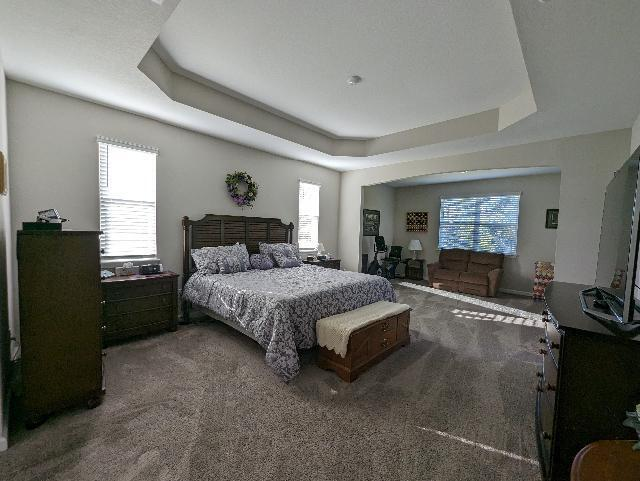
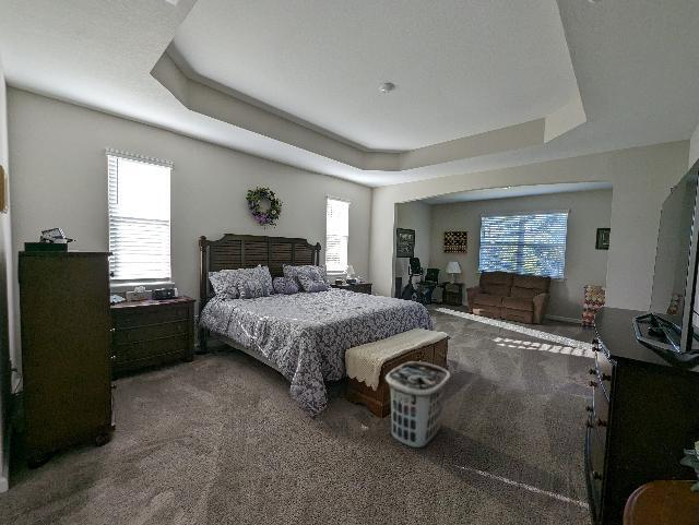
+ clothes hamper (417, 396)
